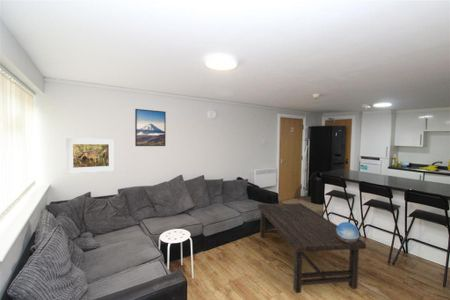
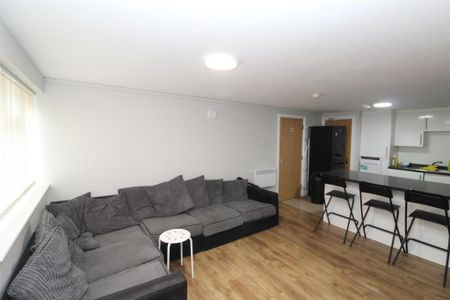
- coffee table (299, 238)
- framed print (150, 128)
- decorative sphere (347, 232)
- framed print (91, 155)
